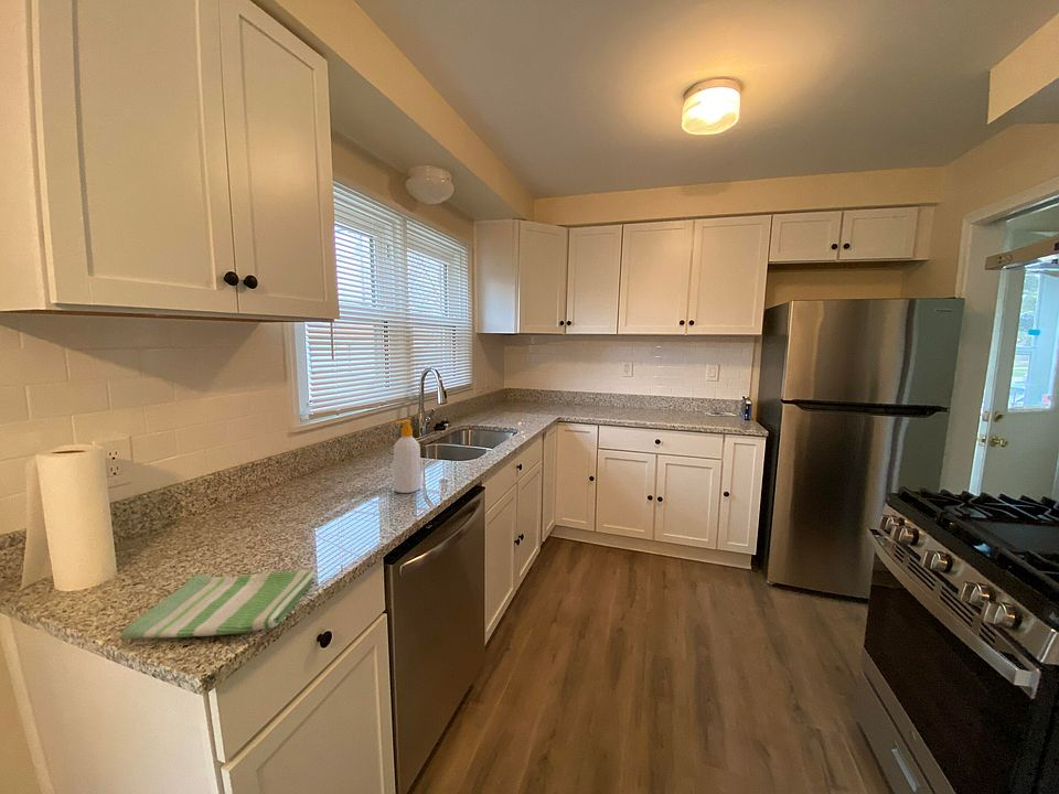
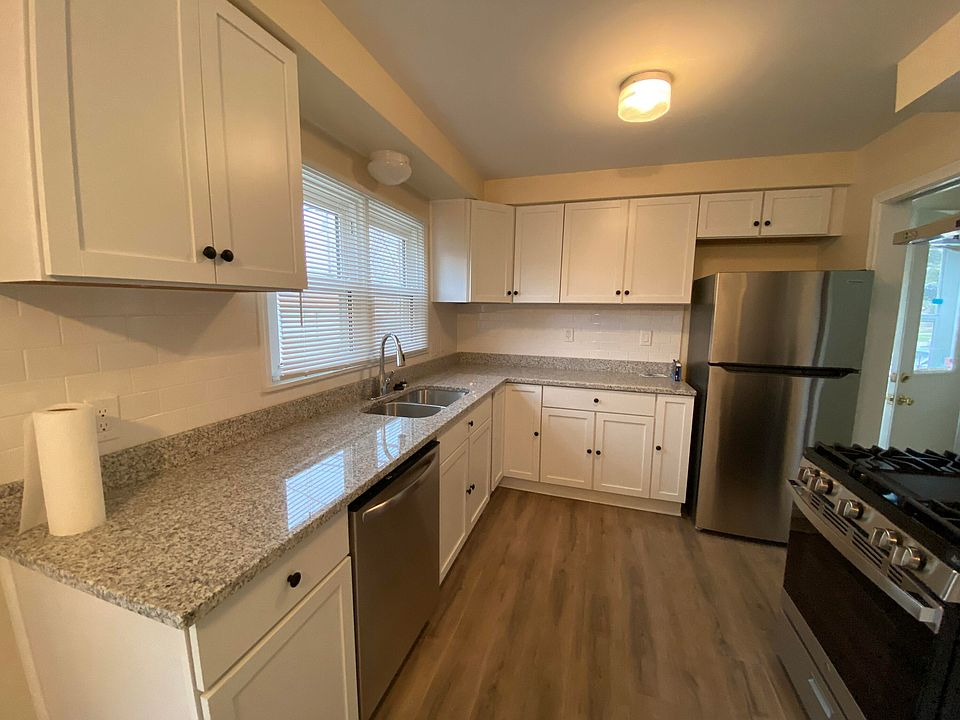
- soap bottle (406, 454)
- dish towel (231, 600)
